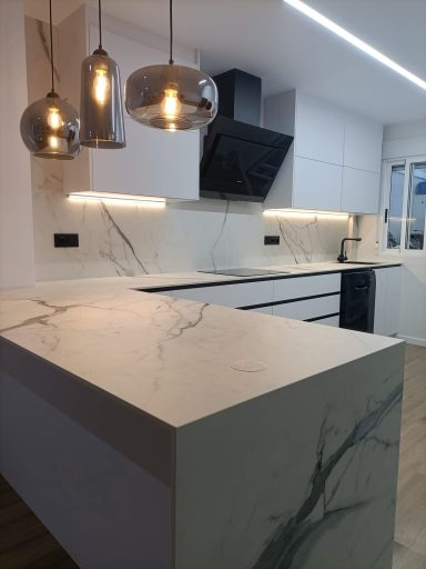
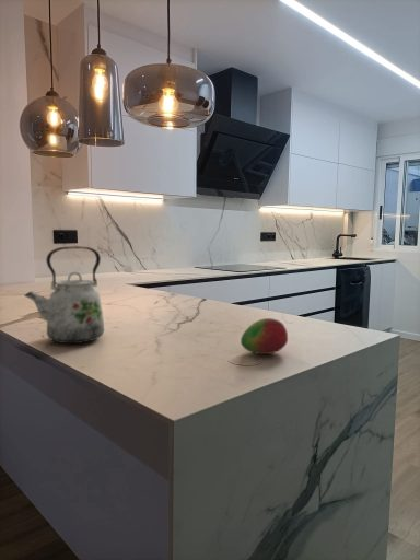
+ kettle (65, 294)
+ fruit (264, 336)
